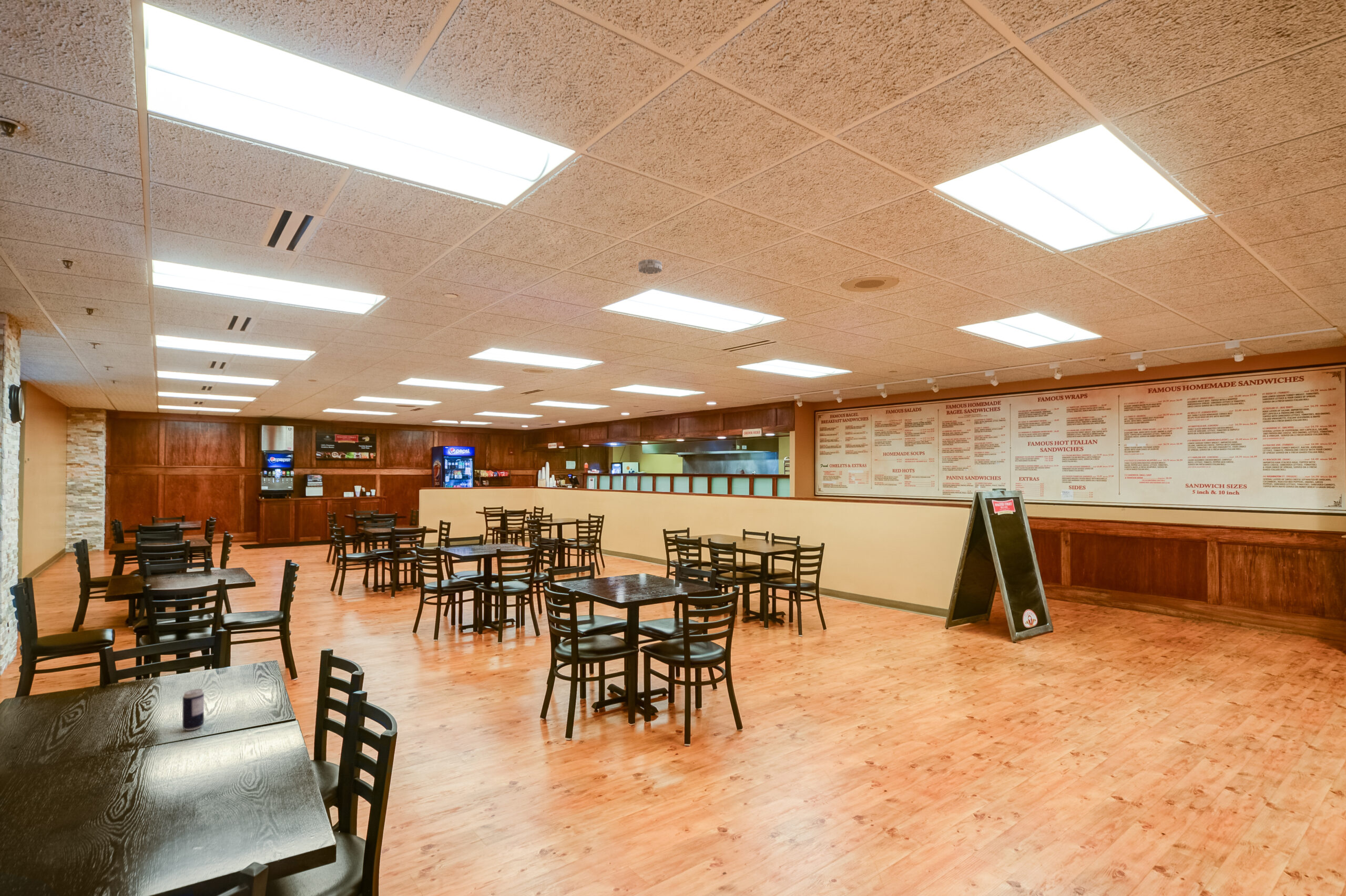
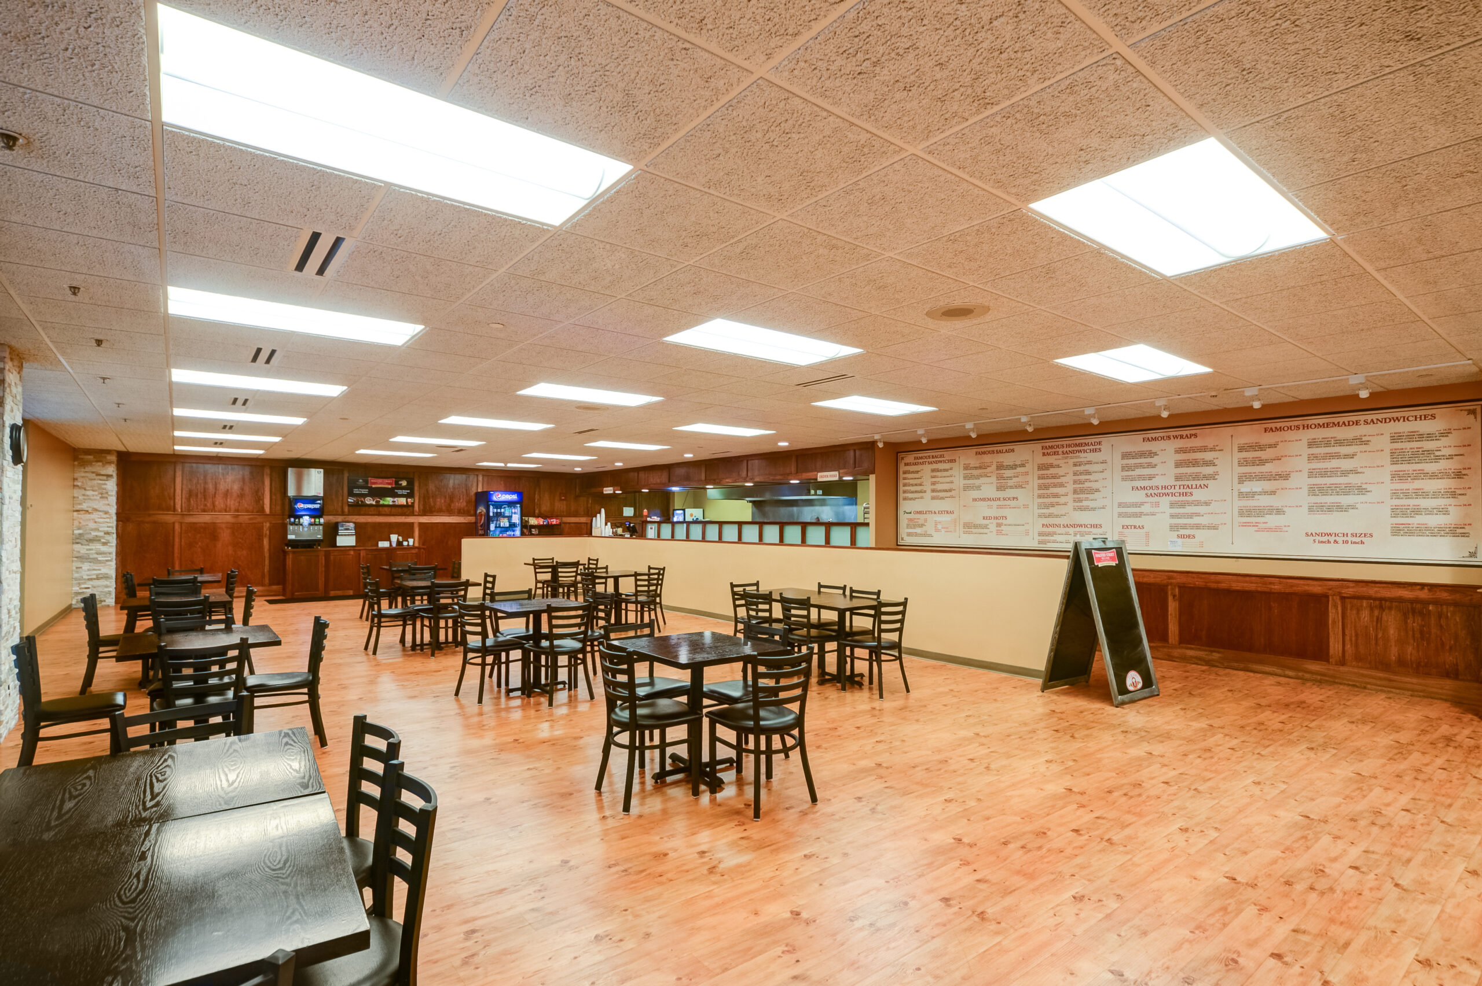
- beverage can (193, 709)
- smoke detector (650, 266)
